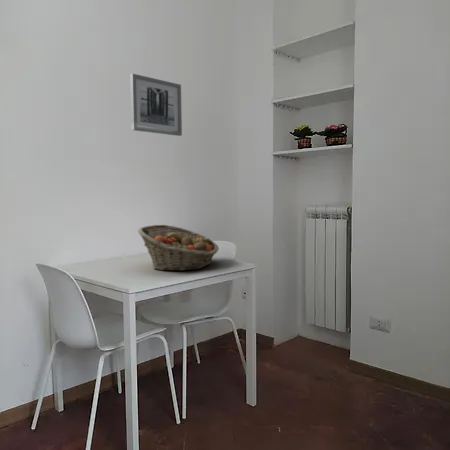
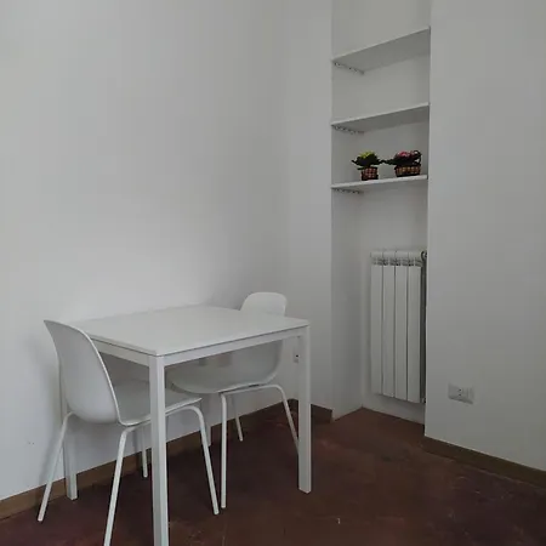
- wall art (157, 106)
- fruit basket (179, 245)
